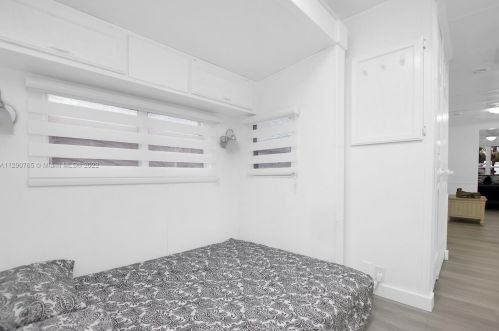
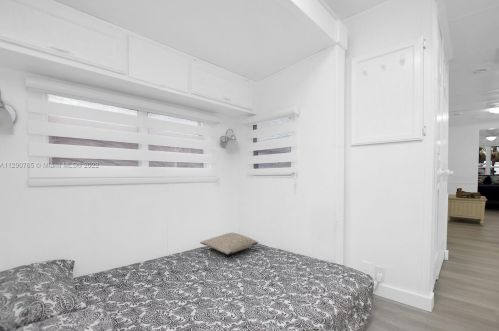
+ pillow (229, 243)
